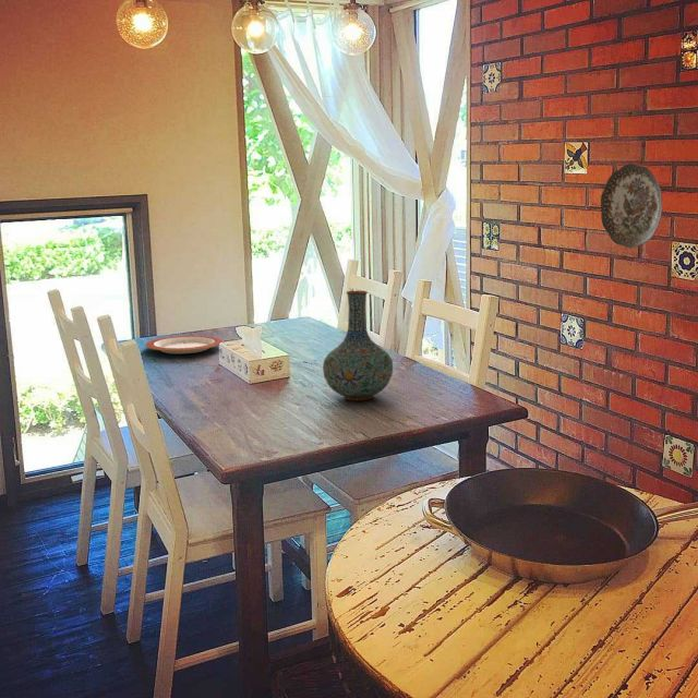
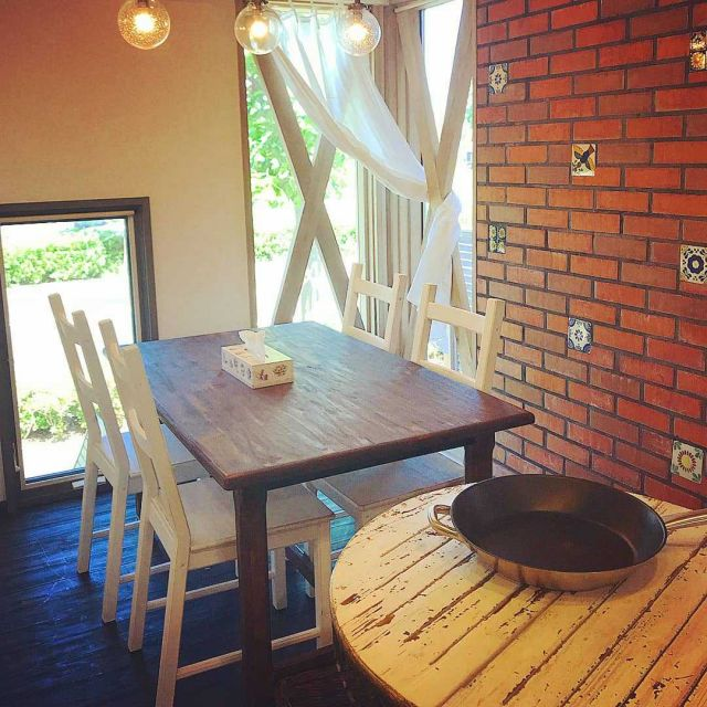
- vase (357, 345)
- plate (184, 345)
- decorative plate (633, 206)
